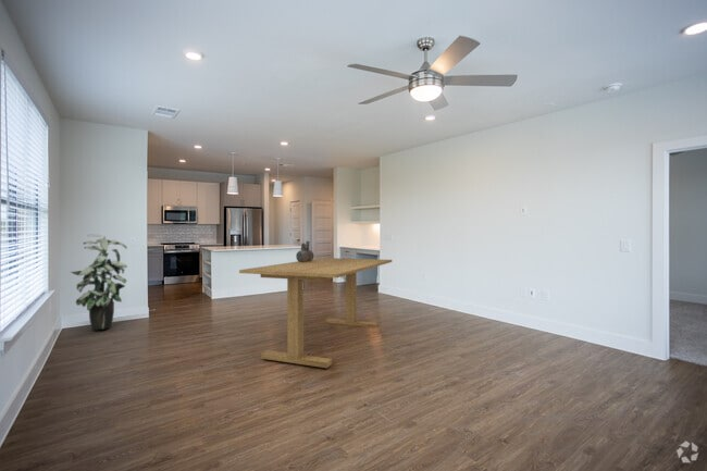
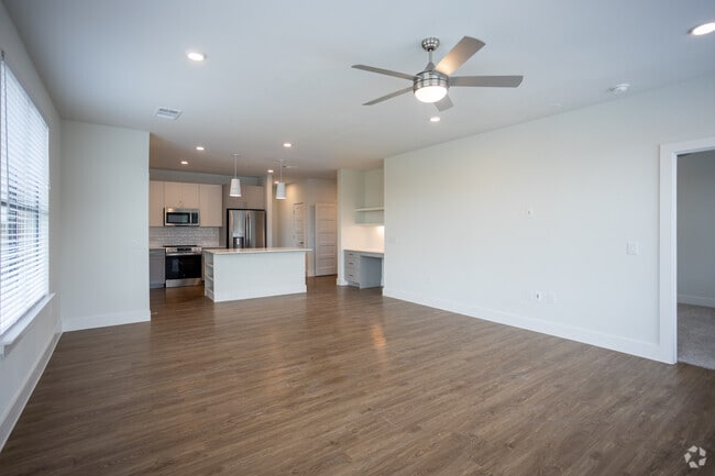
- dining table (327, 319)
- ceramic vessel (305, 251)
- indoor plant (99, 281)
